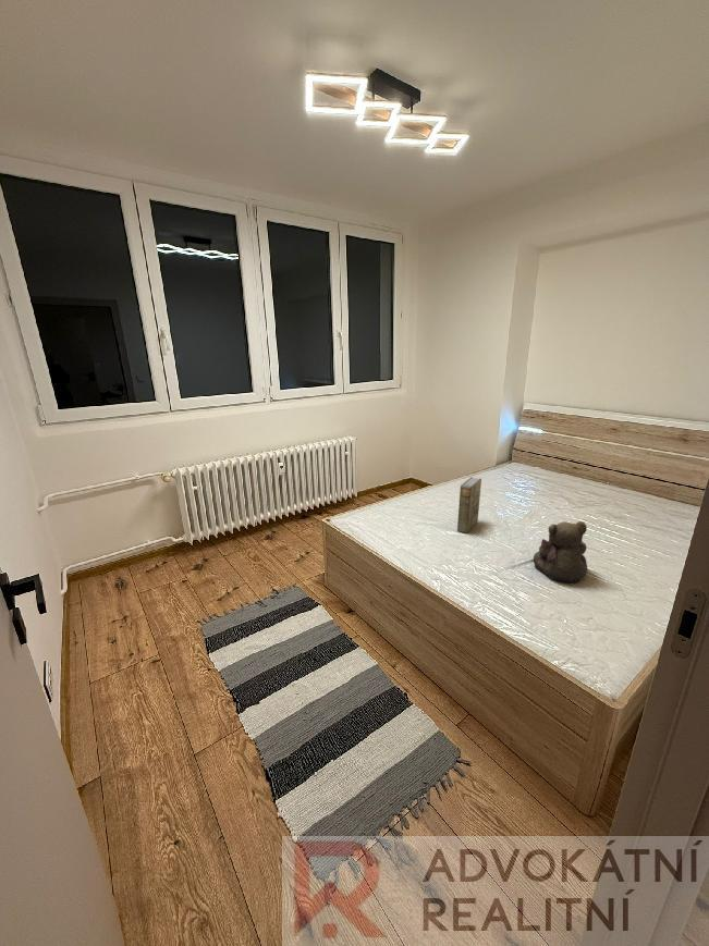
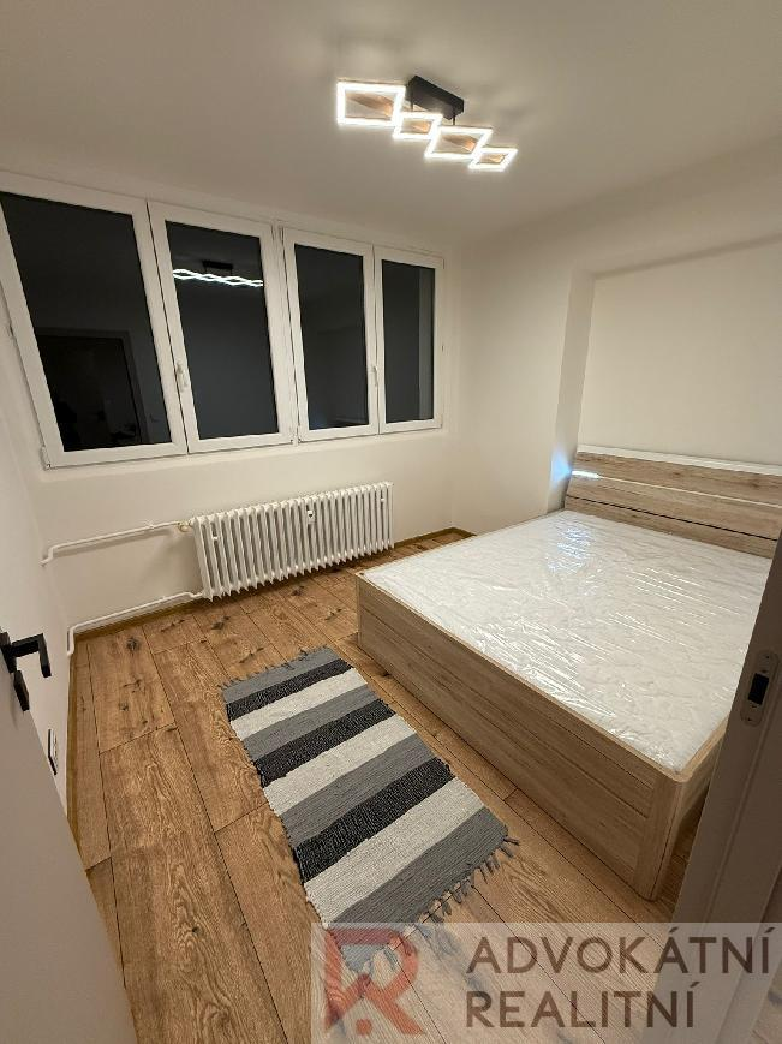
- teddy bear (567, 548)
- book (469, 504)
